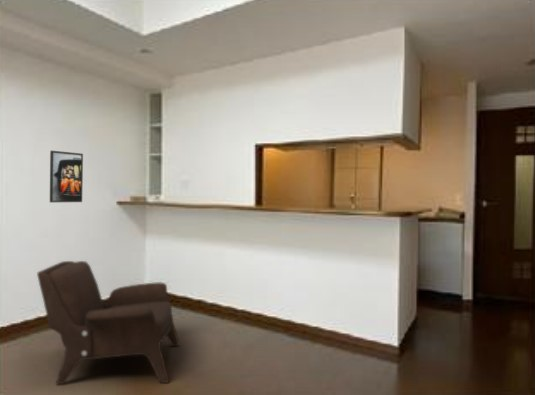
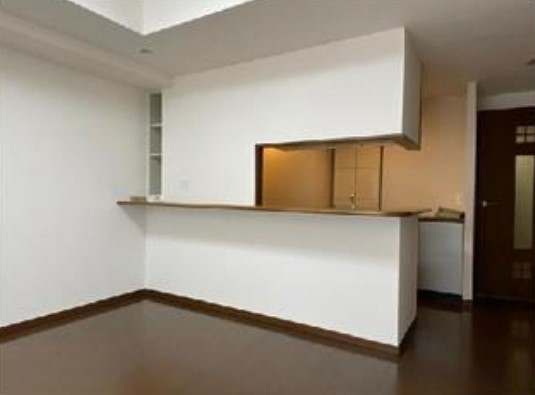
- armchair (113, 314)
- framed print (66, 177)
